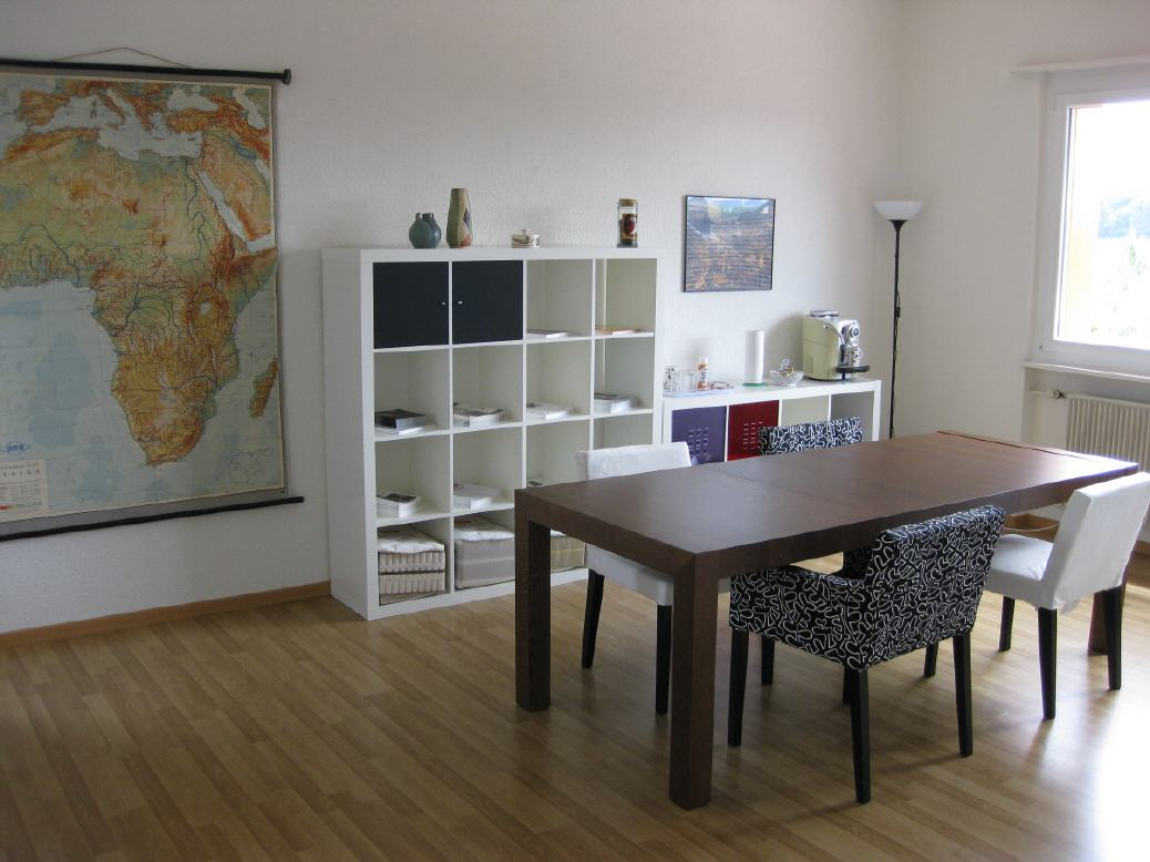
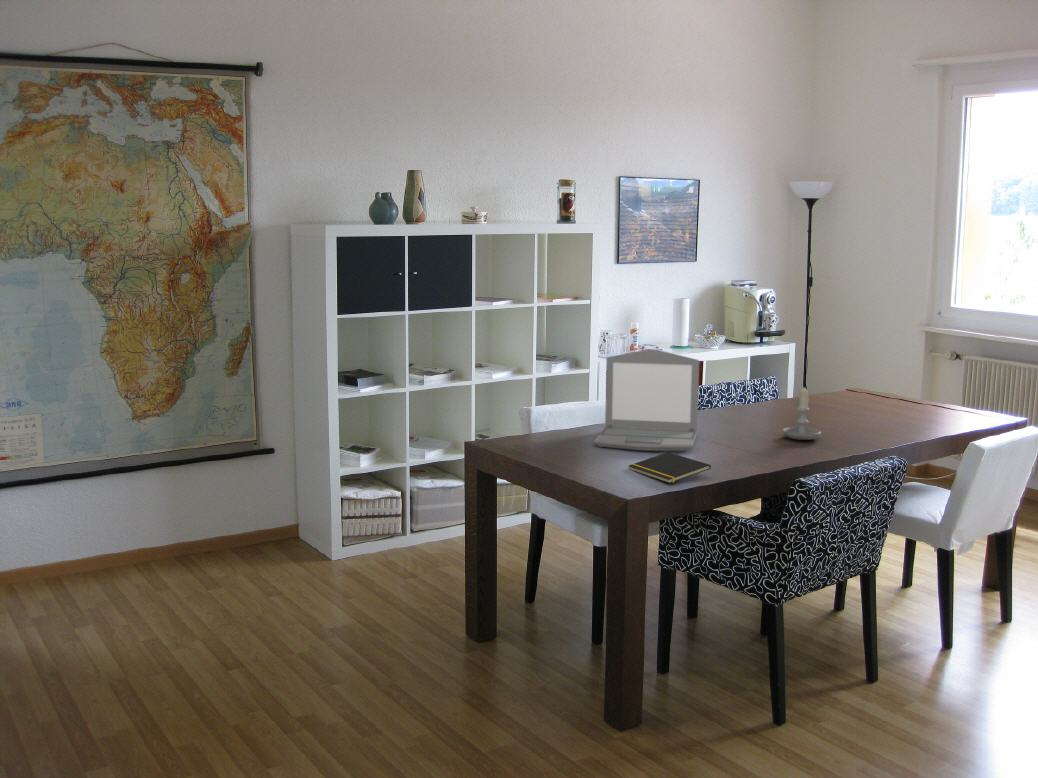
+ laptop (647, 398)
+ candle (802, 412)
+ notepad (668, 467)
